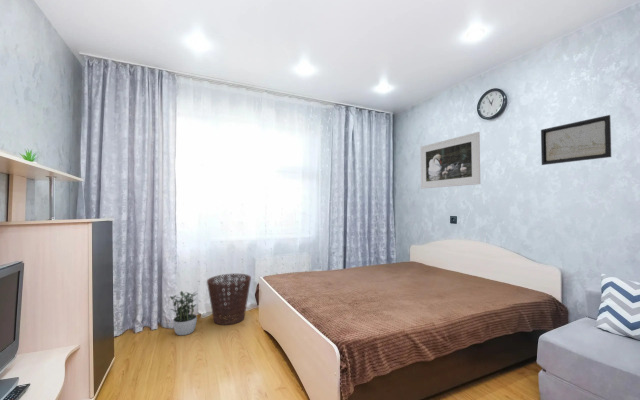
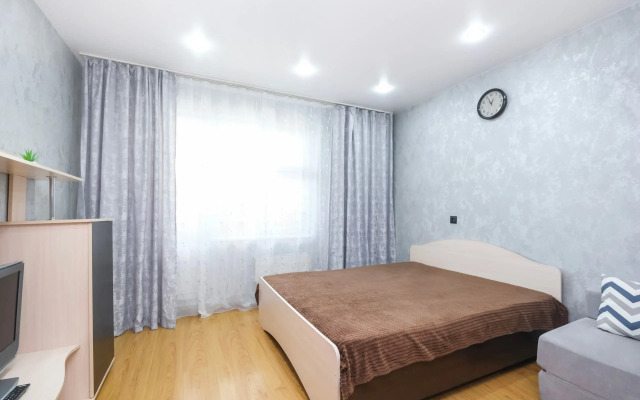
- wall art (573, 142)
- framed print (447, 163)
- basket (229, 298)
- potted plant (183, 310)
